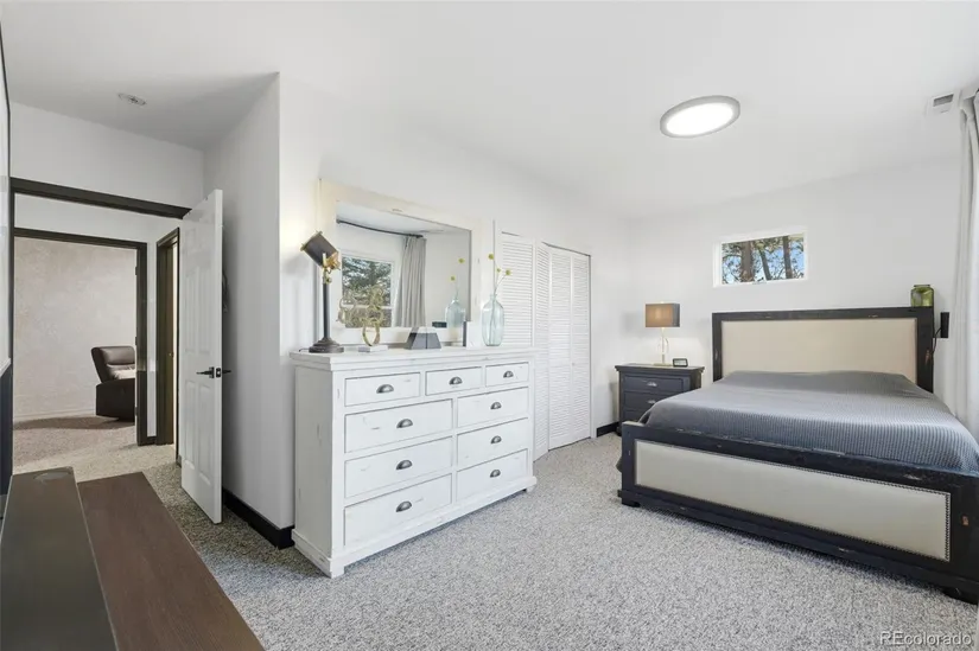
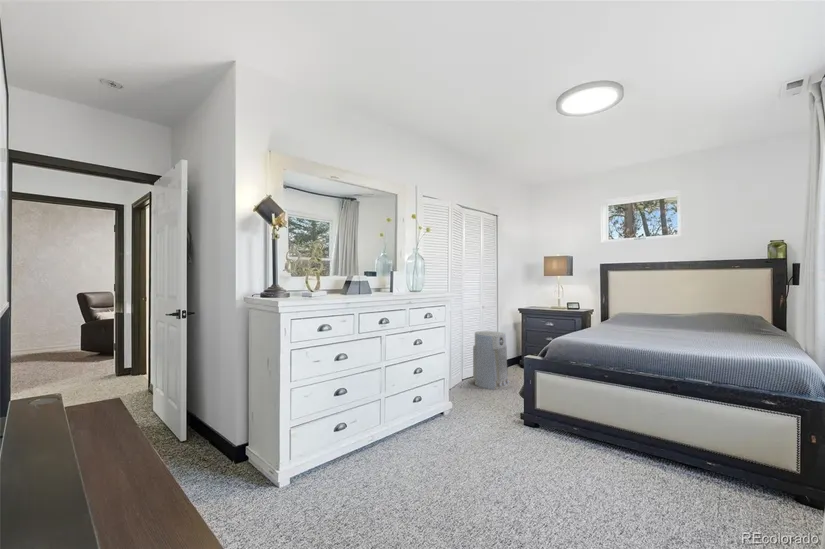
+ air purifier (489, 358)
